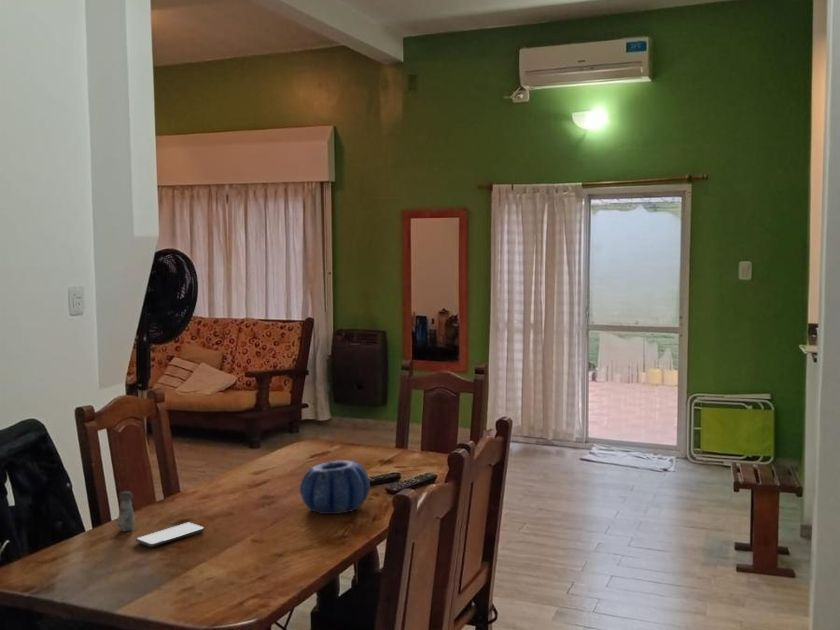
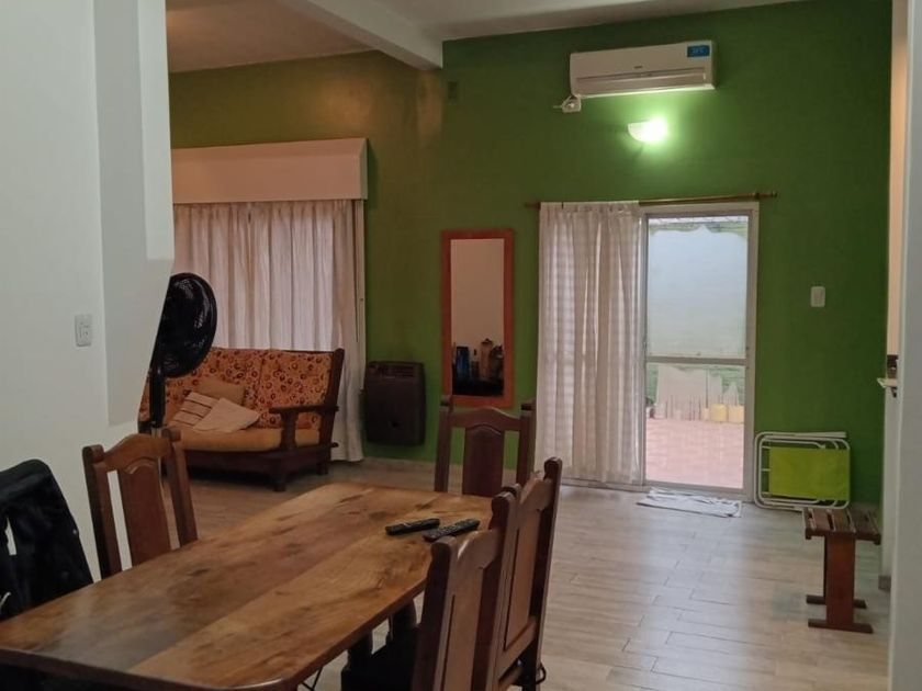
- salt shaker (125, 510)
- decorative bowl (335, 485)
- smartphone (170, 534)
